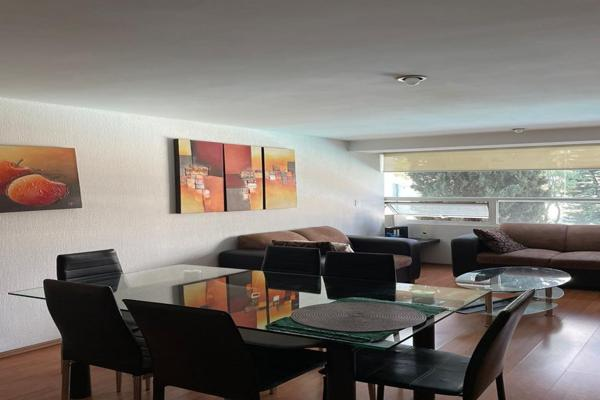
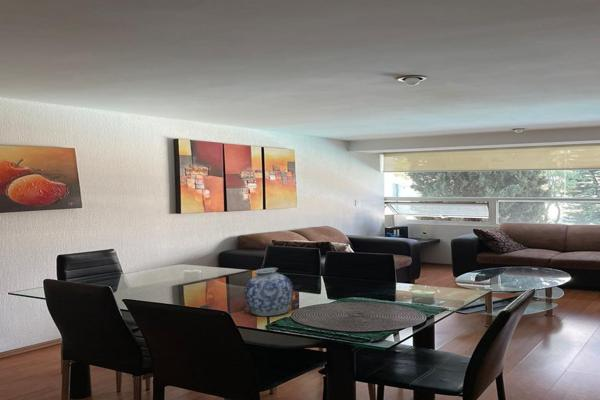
+ vase (268, 290)
